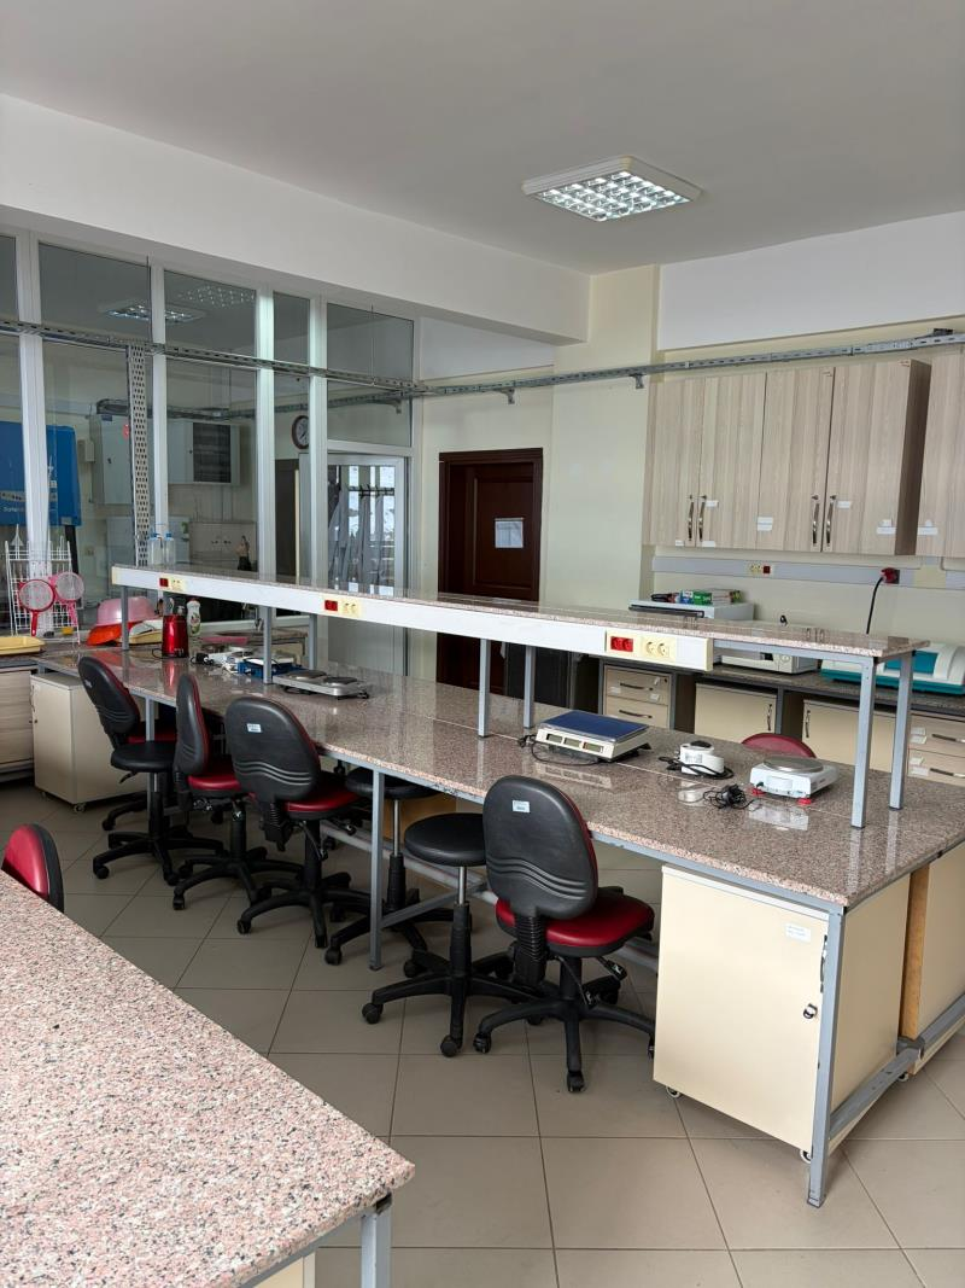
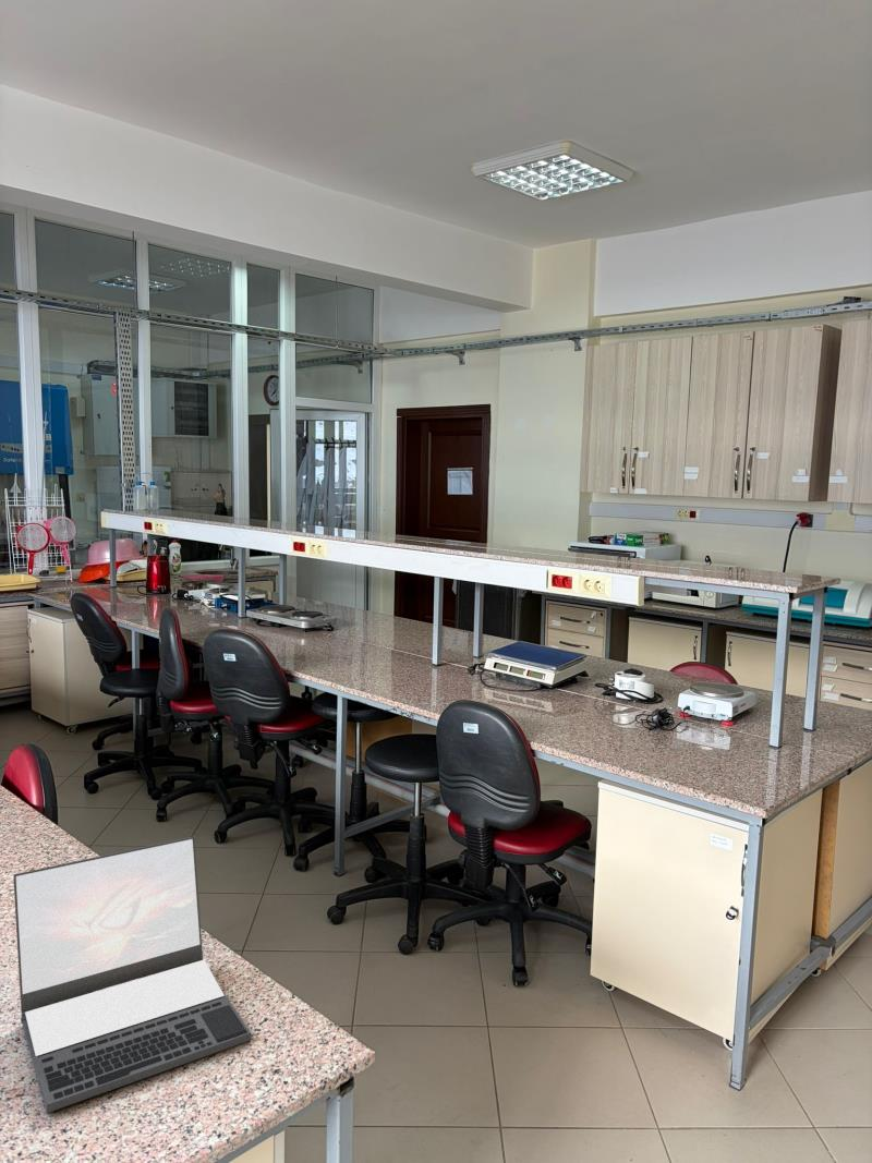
+ laptop (130, 955)
